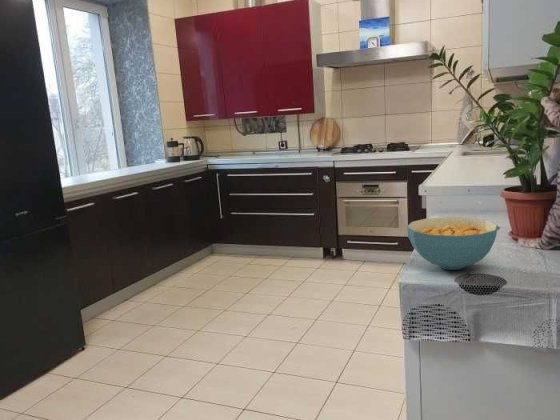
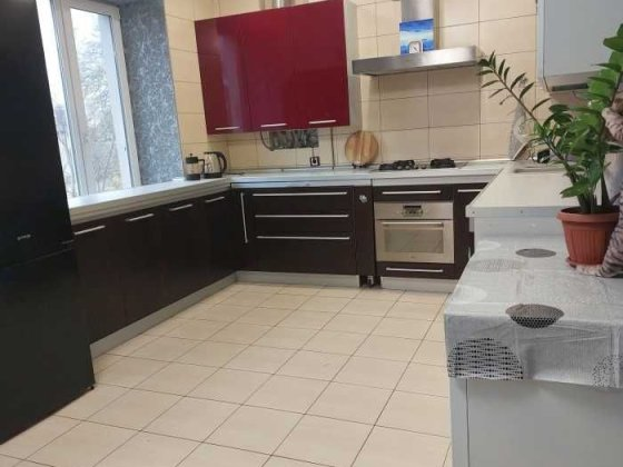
- cereal bowl (451, 245)
